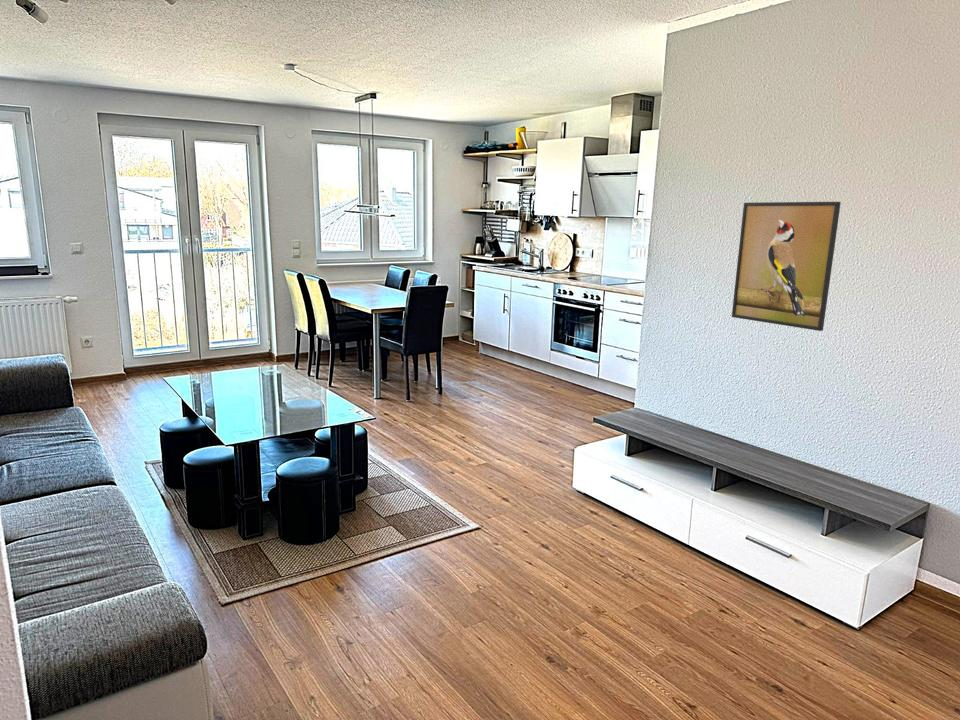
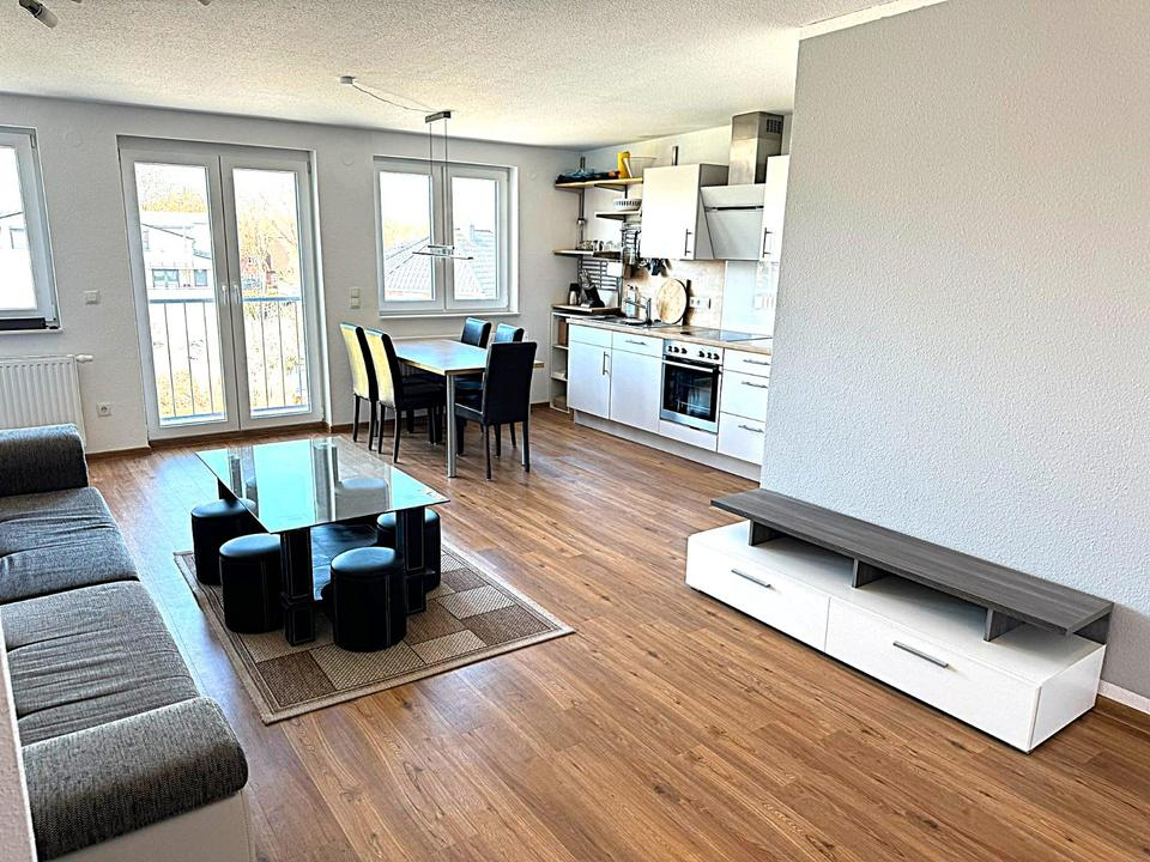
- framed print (781, 264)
